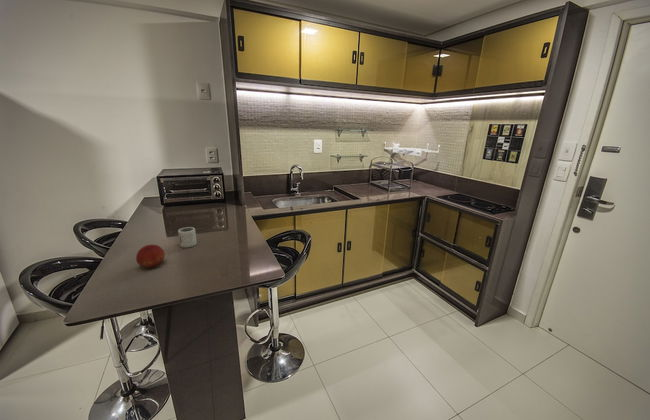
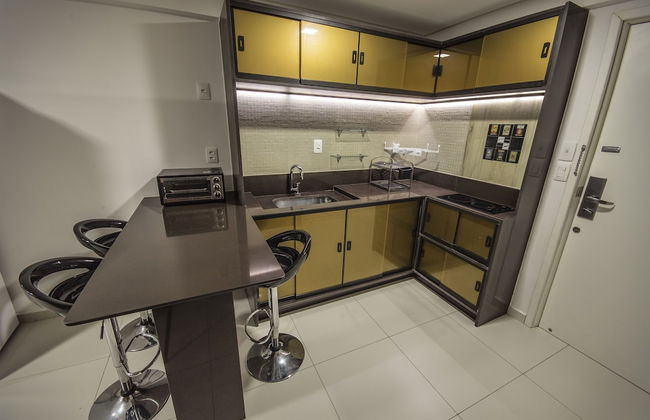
- cup (187, 236)
- fruit (150, 255)
